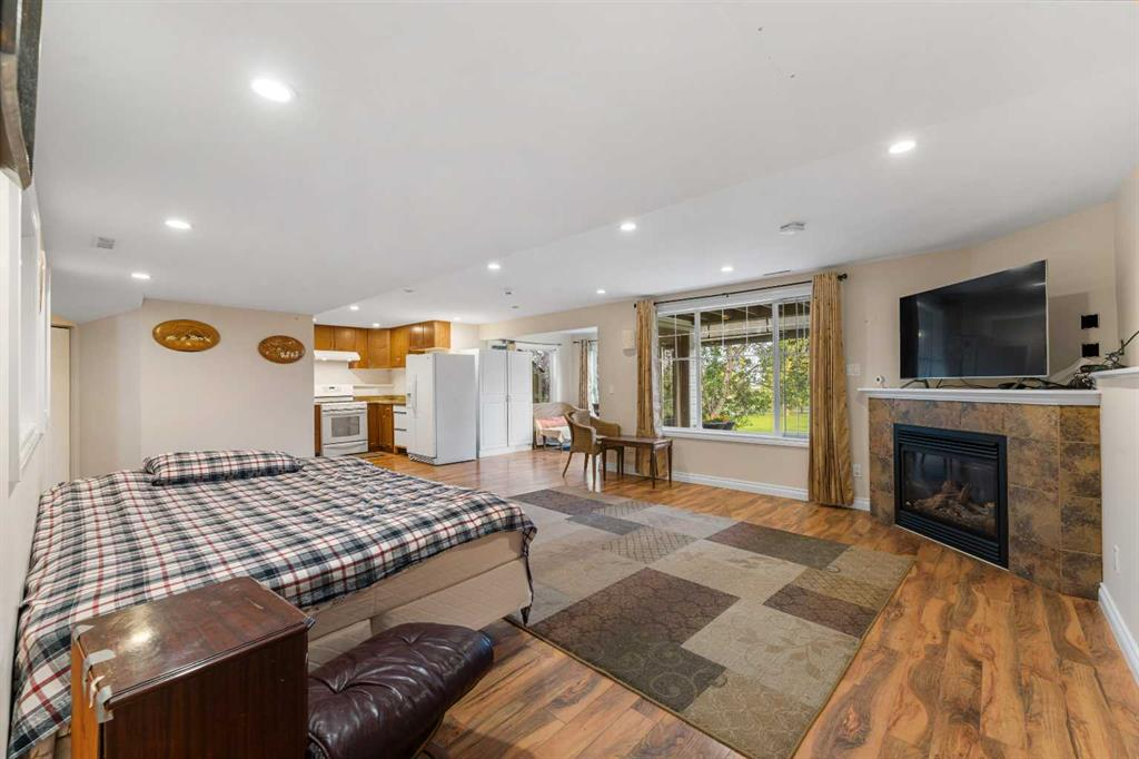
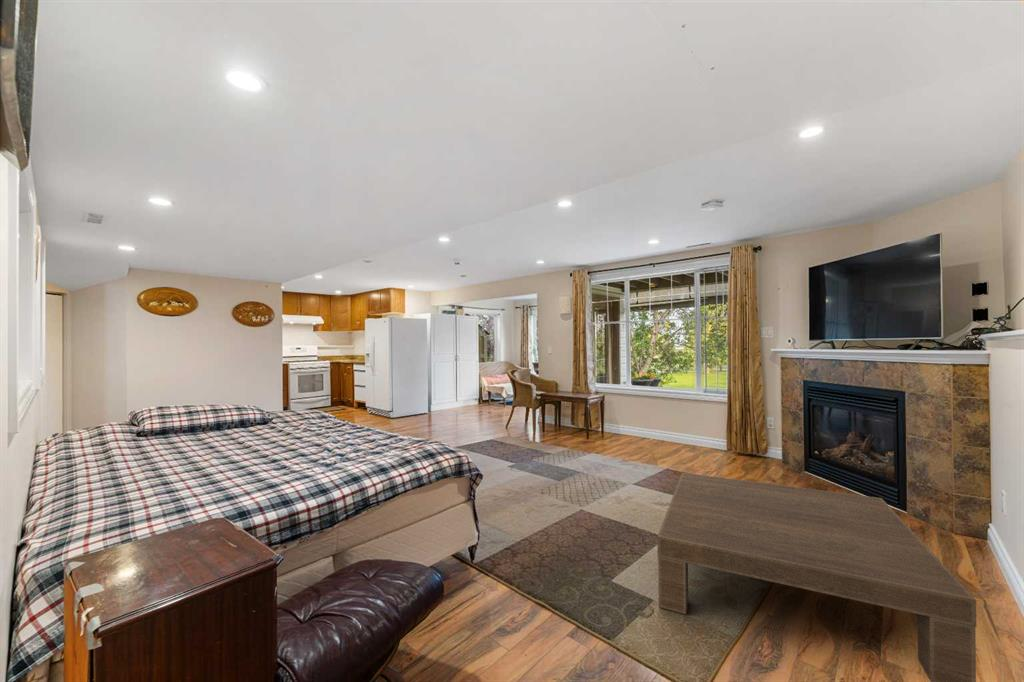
+ coffee table (781, 547)
